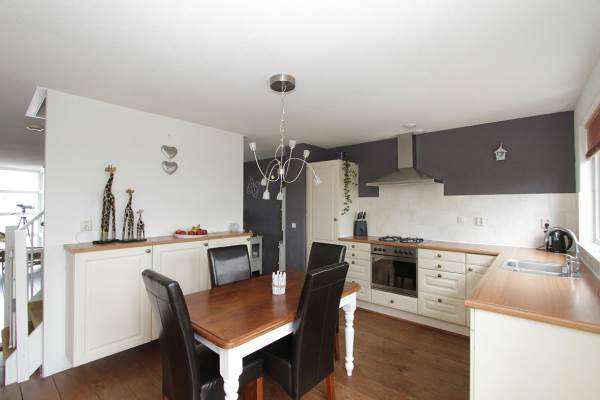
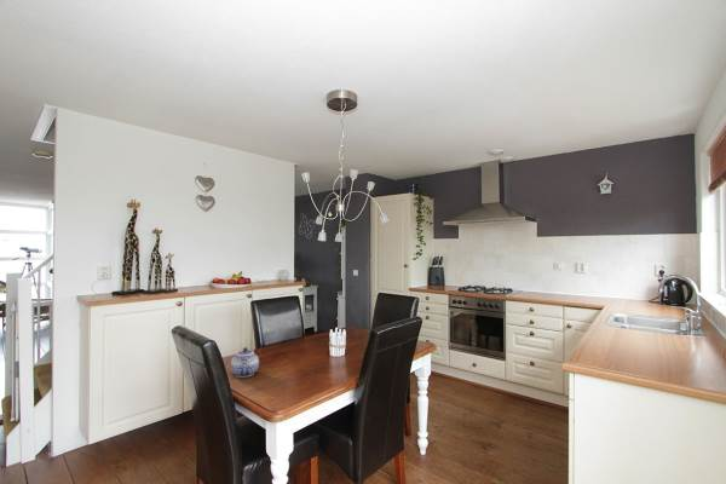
+ teapot (244, 361)
